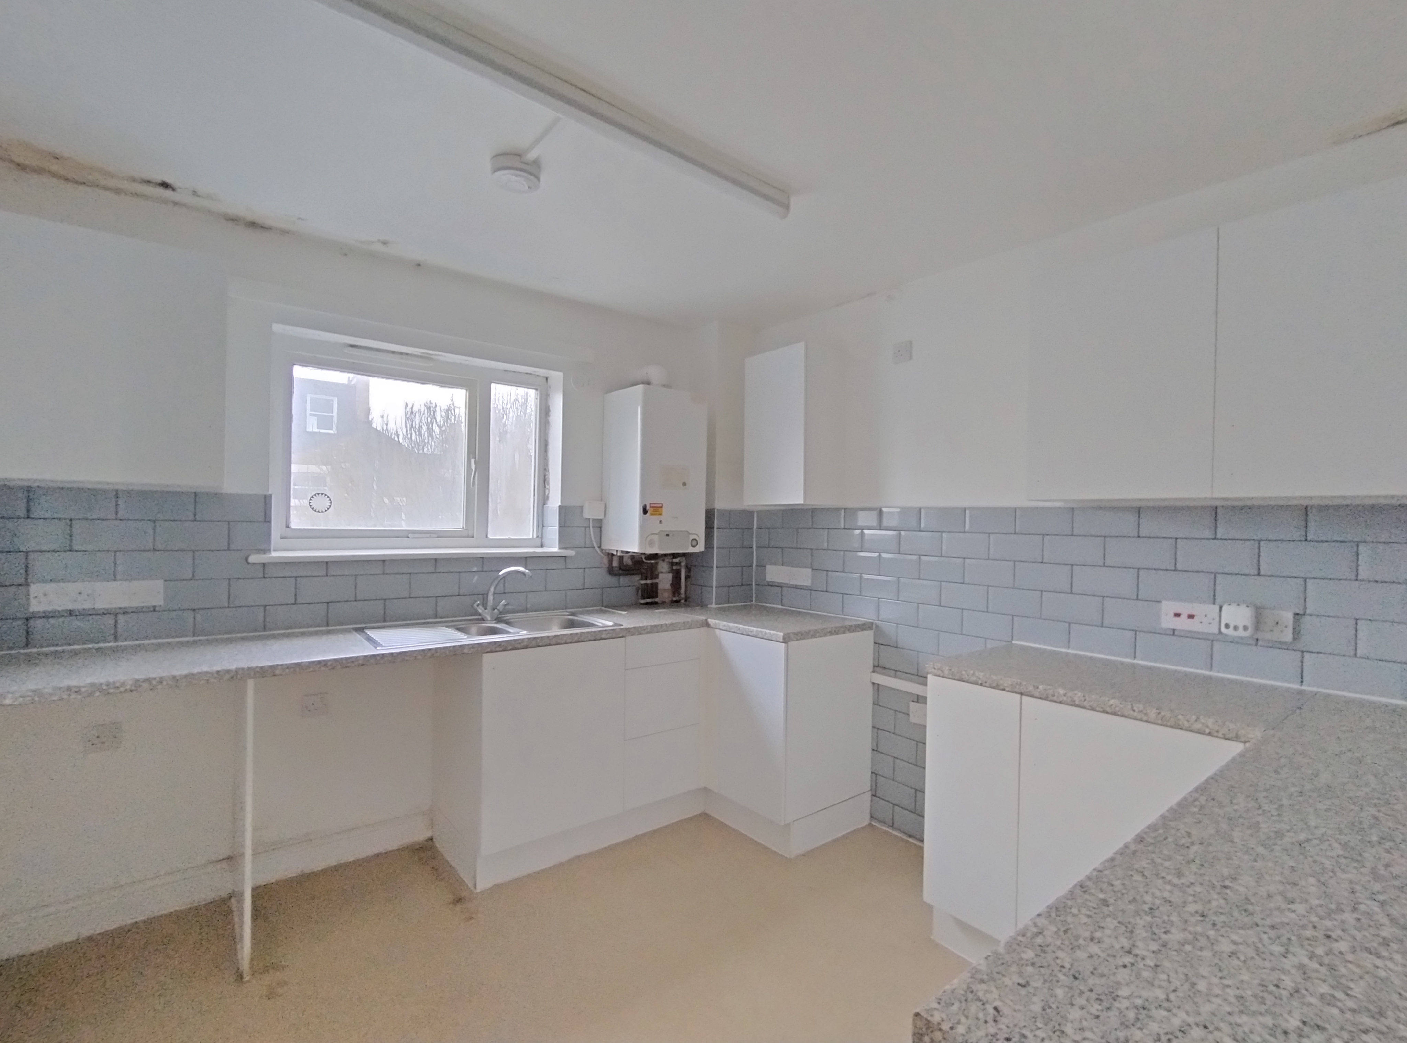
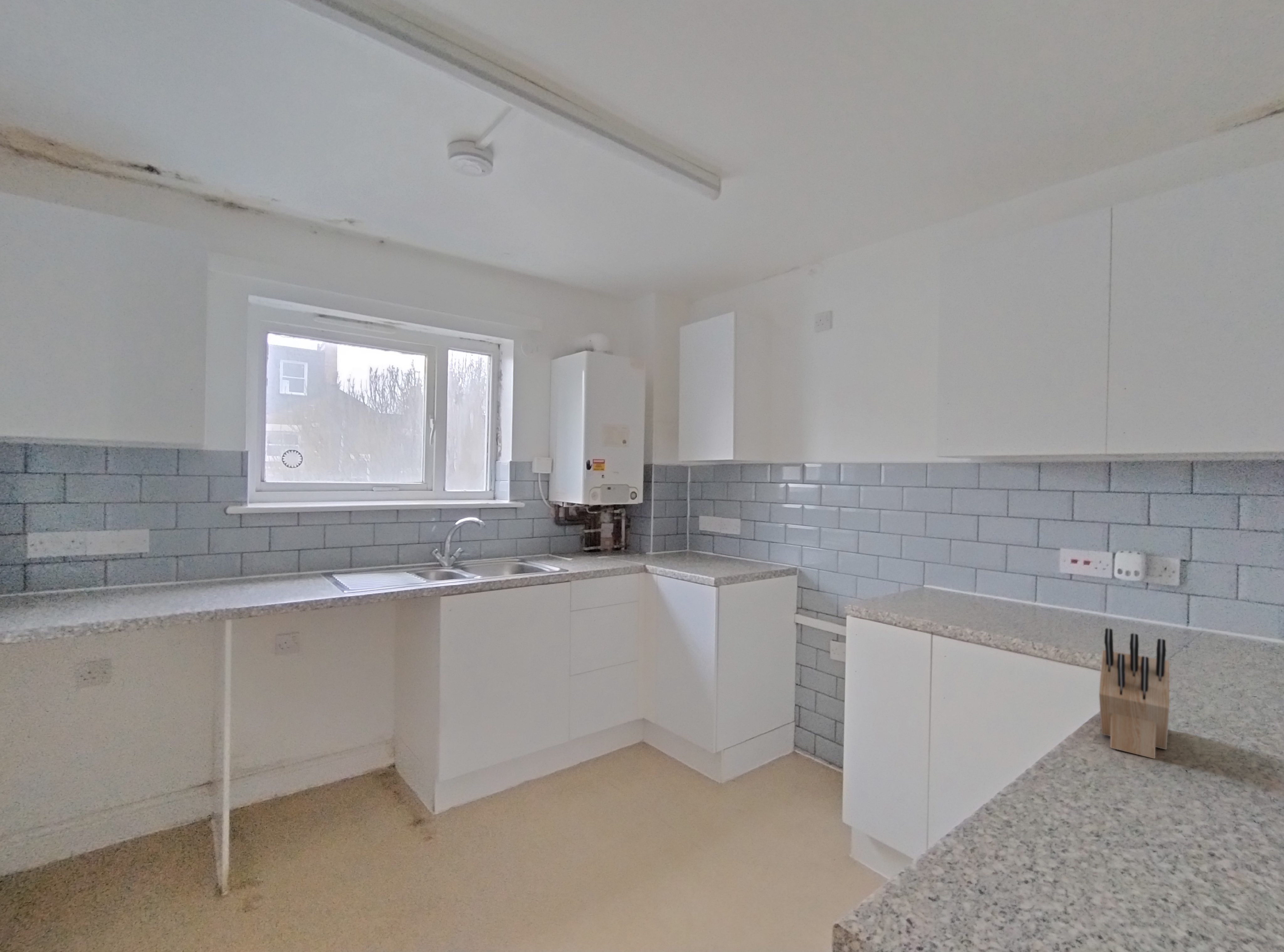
+ knife block (1134, 682)
